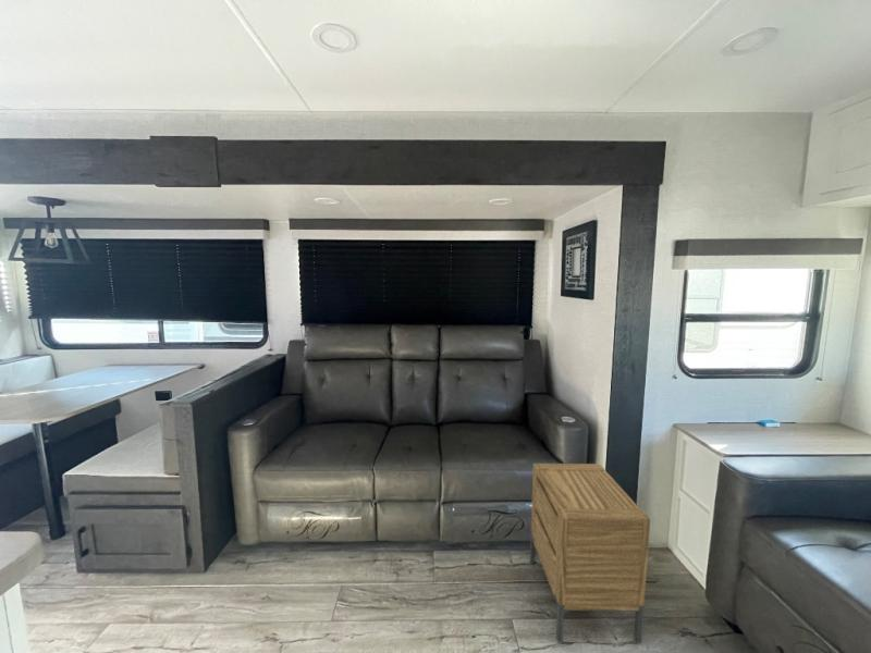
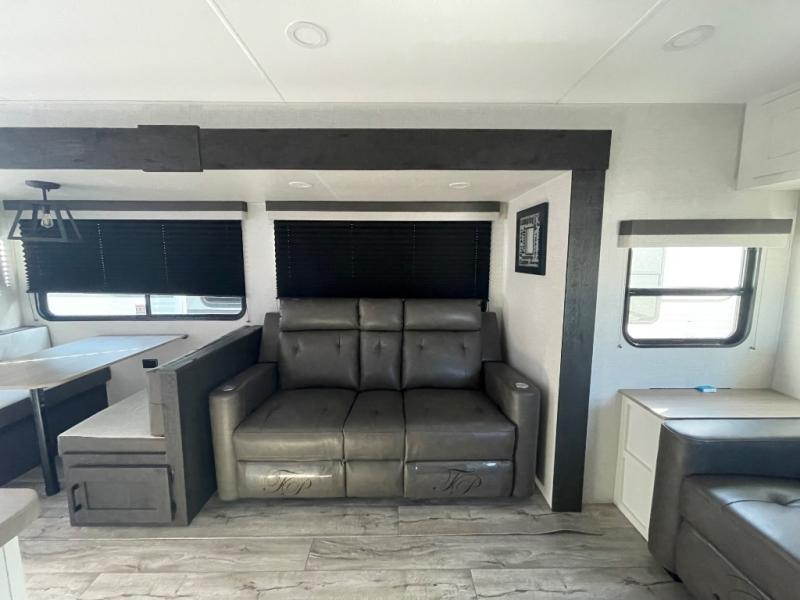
- nightstand (580, 543)
